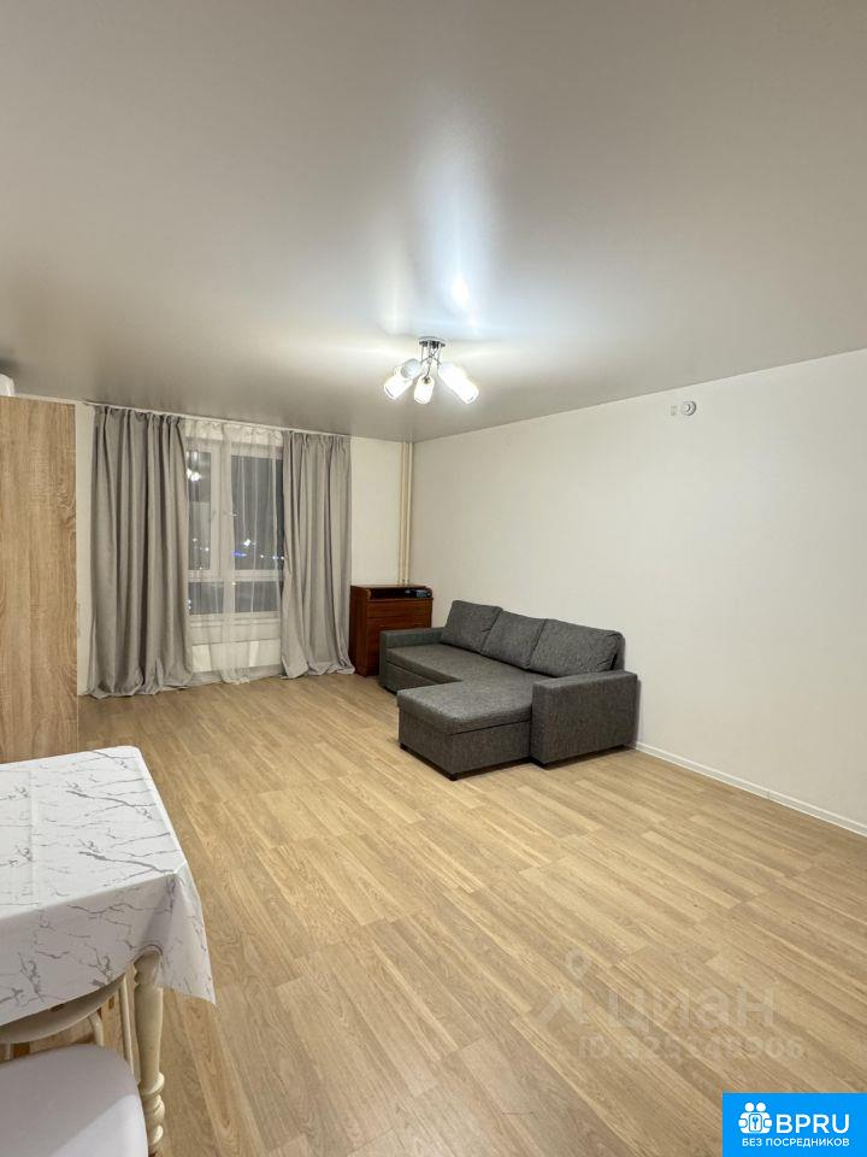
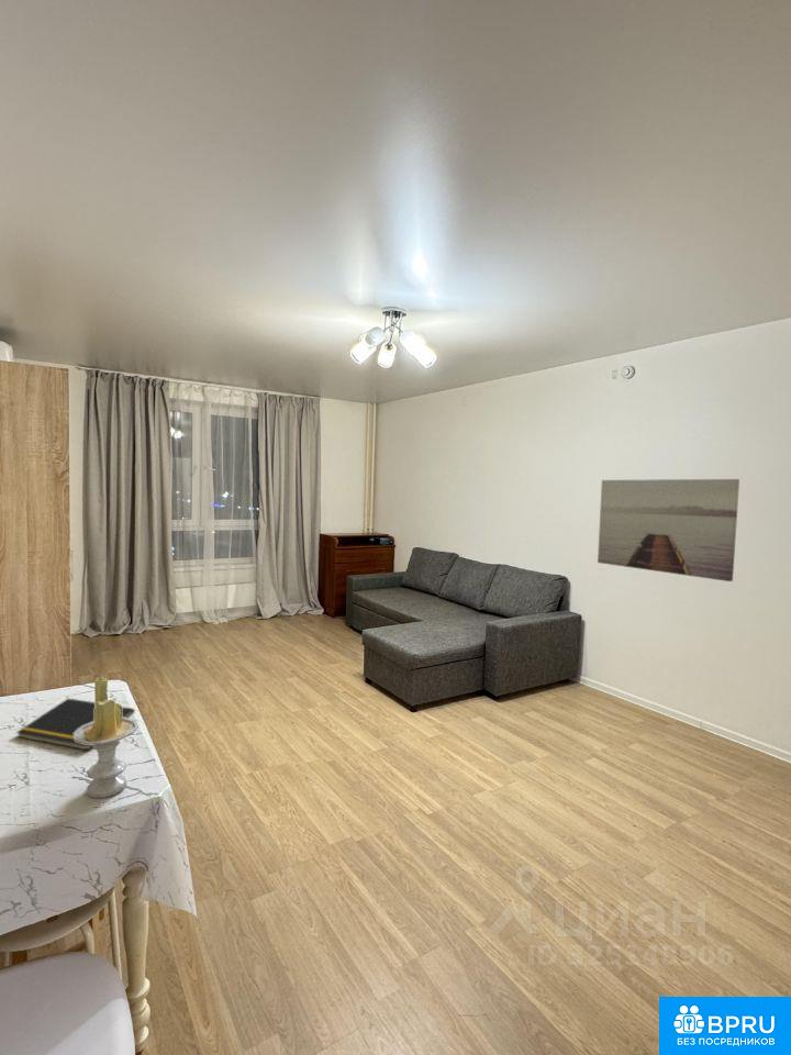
+ wall art (660, 525)
+ candle (107, 733)
+ notepad (77, 722)
